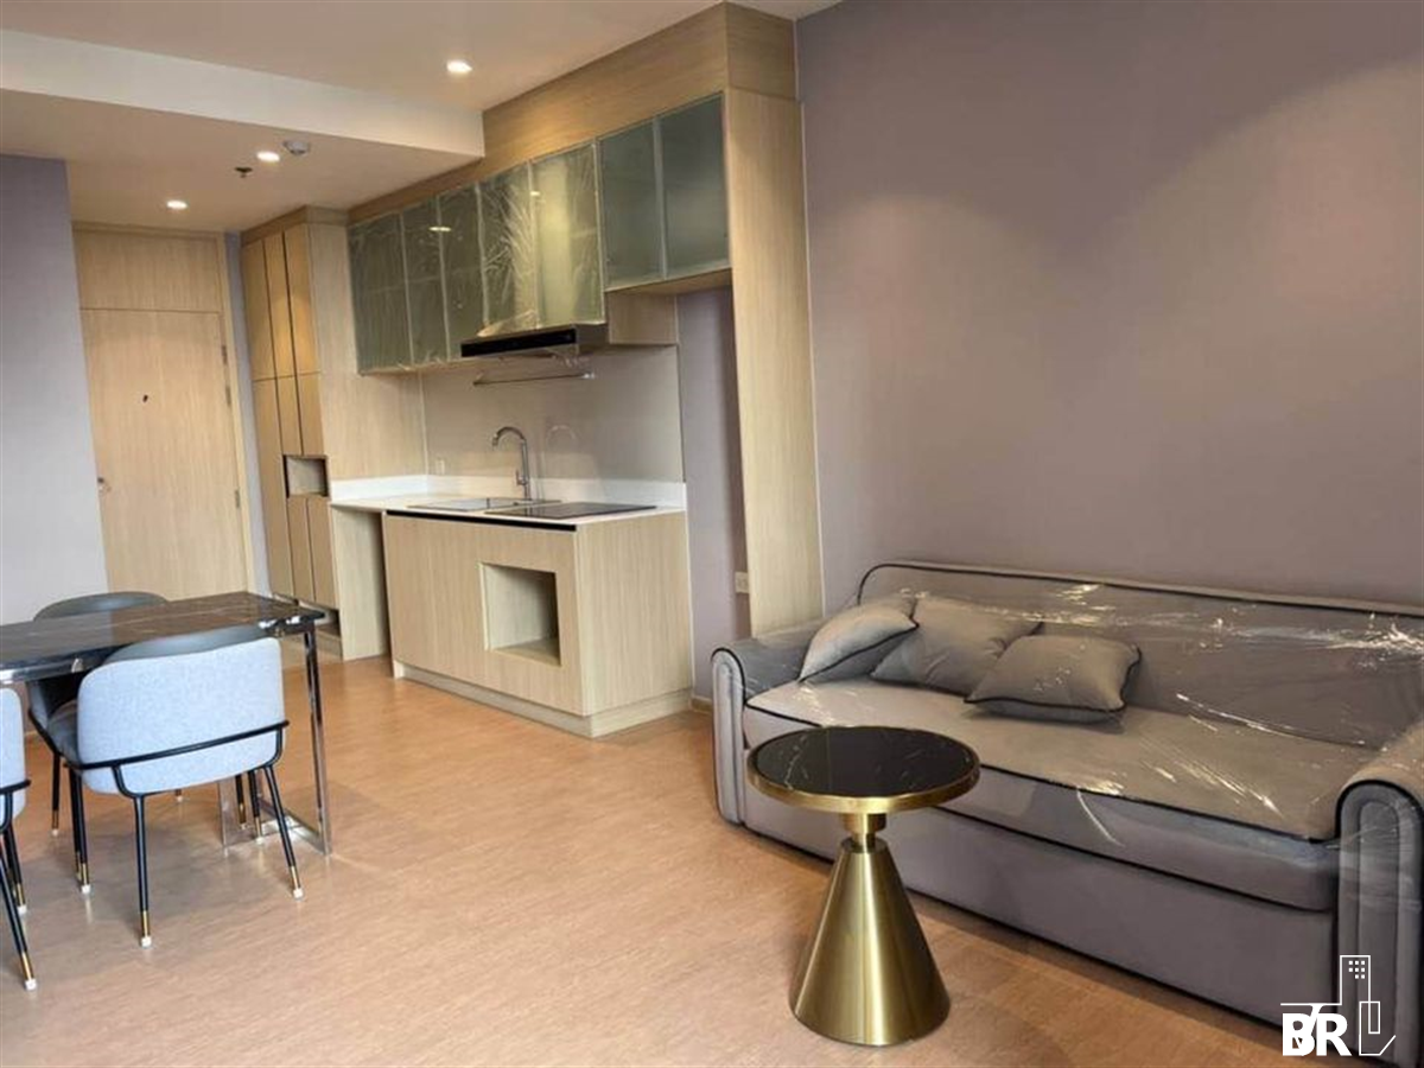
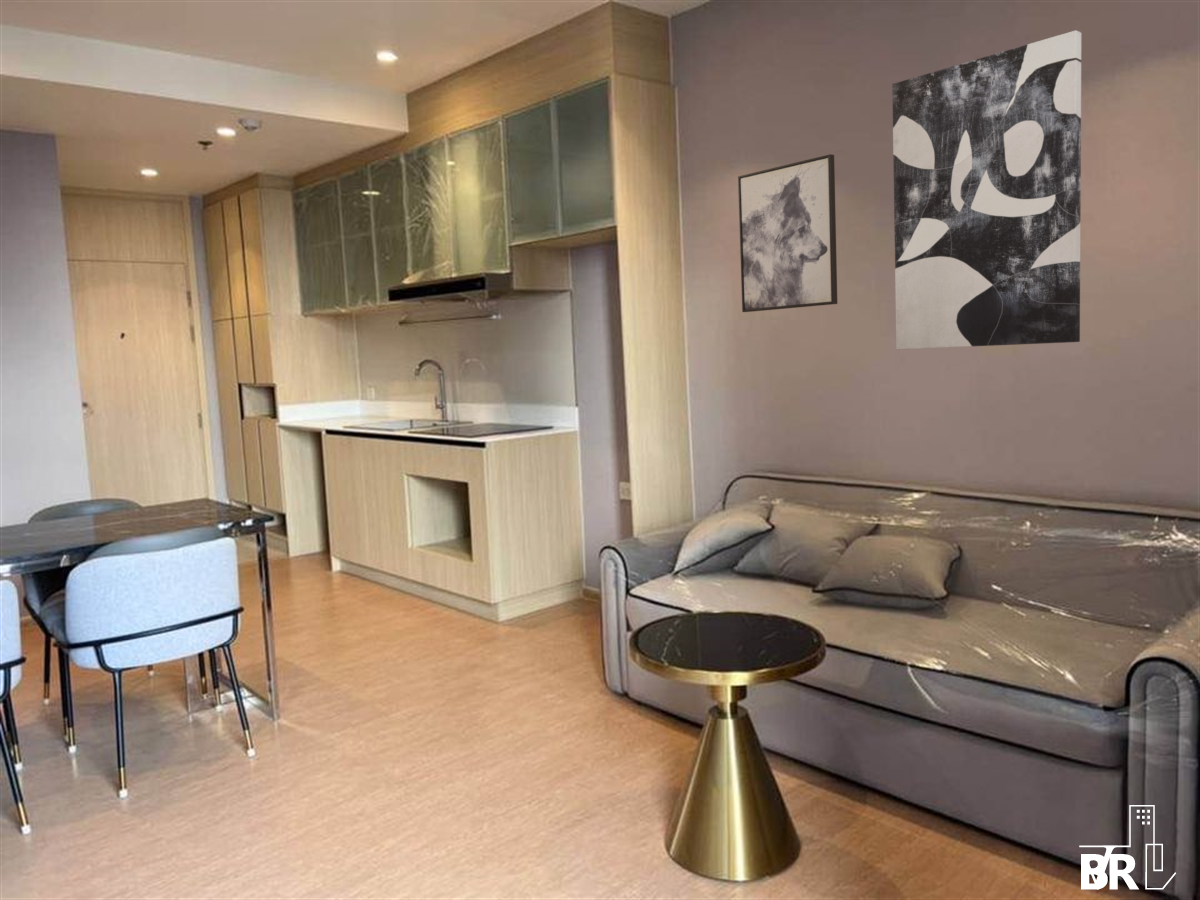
+ wall art (785, 237)
+ wall art (980, 205)
